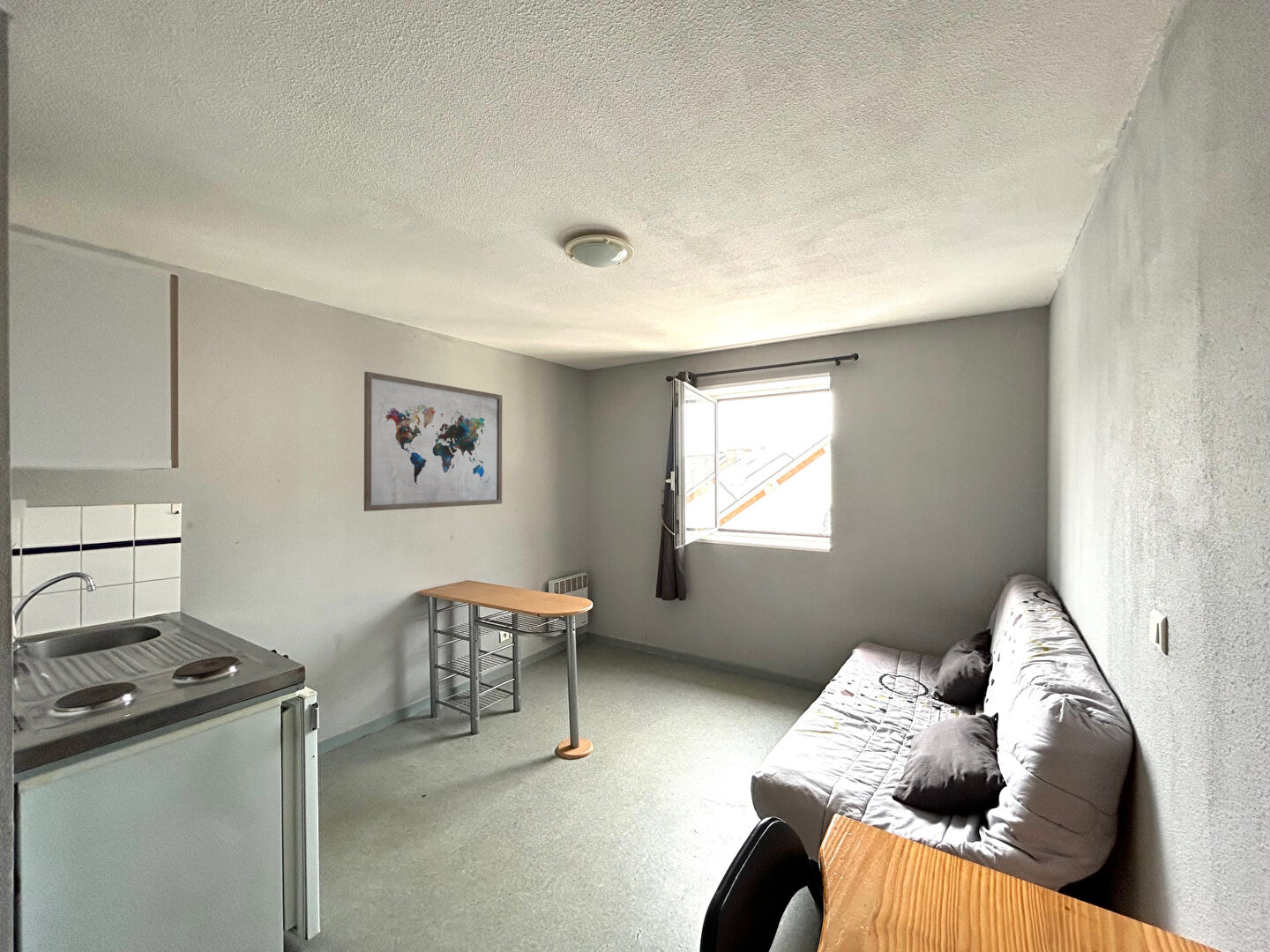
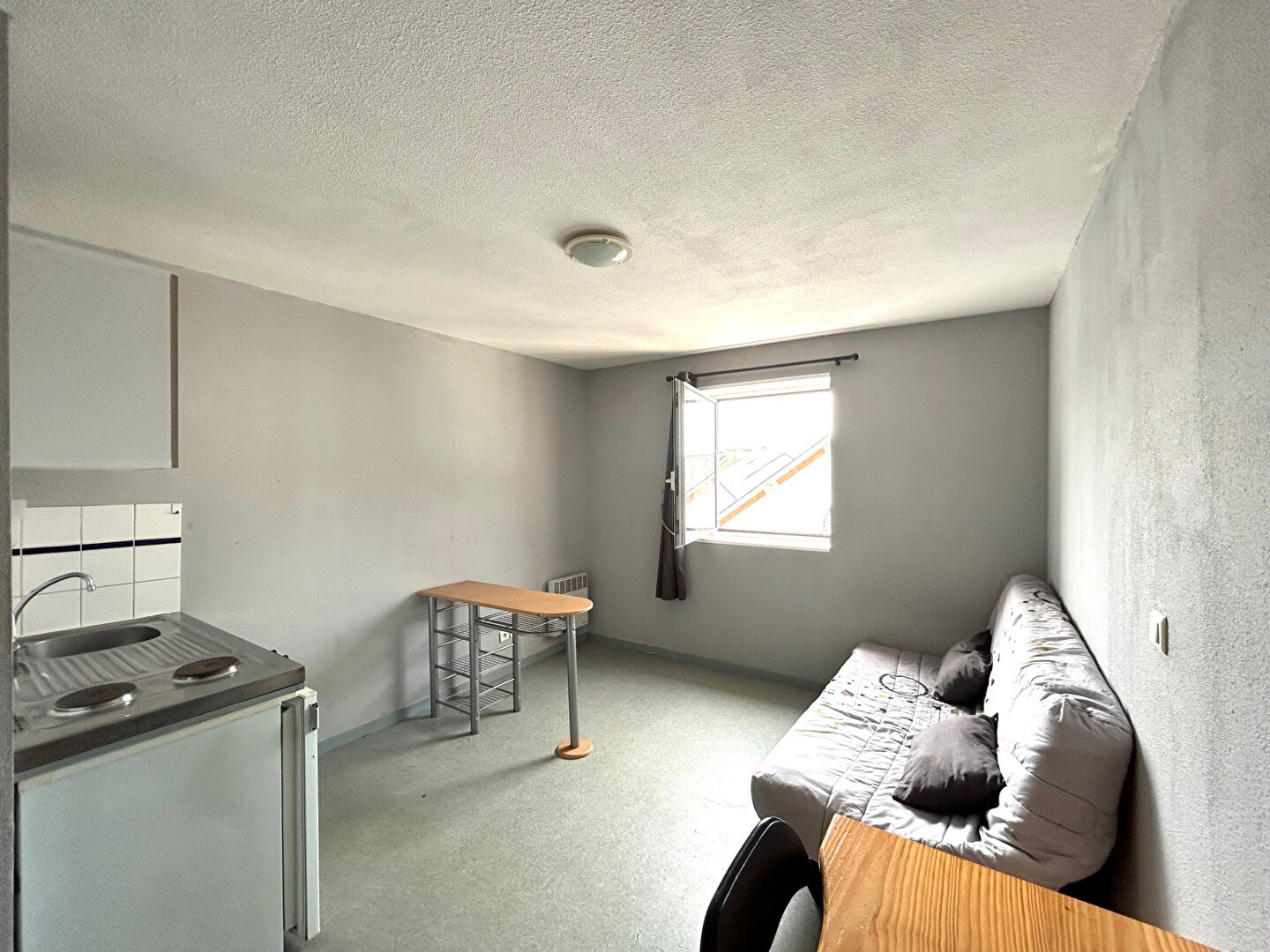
- wall art (441, 445)
